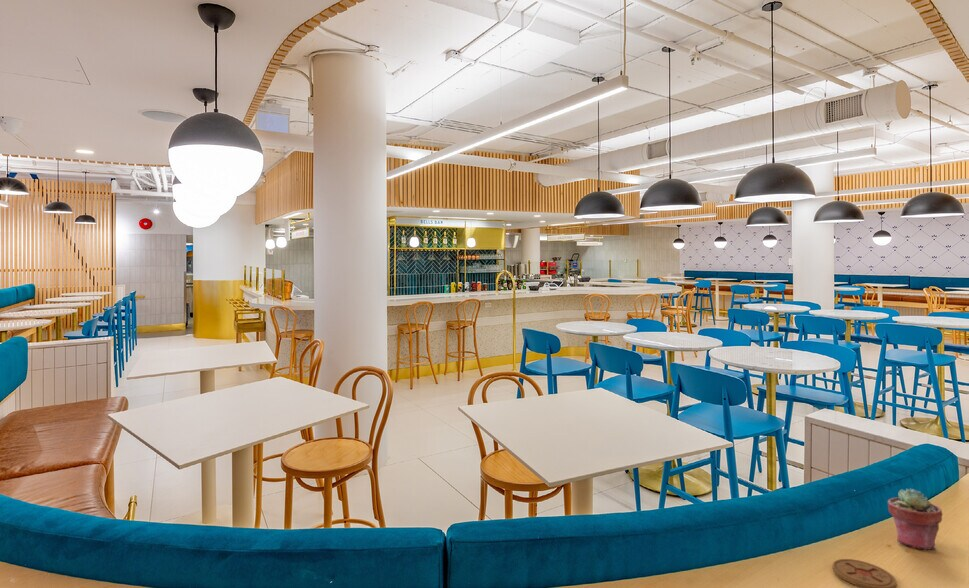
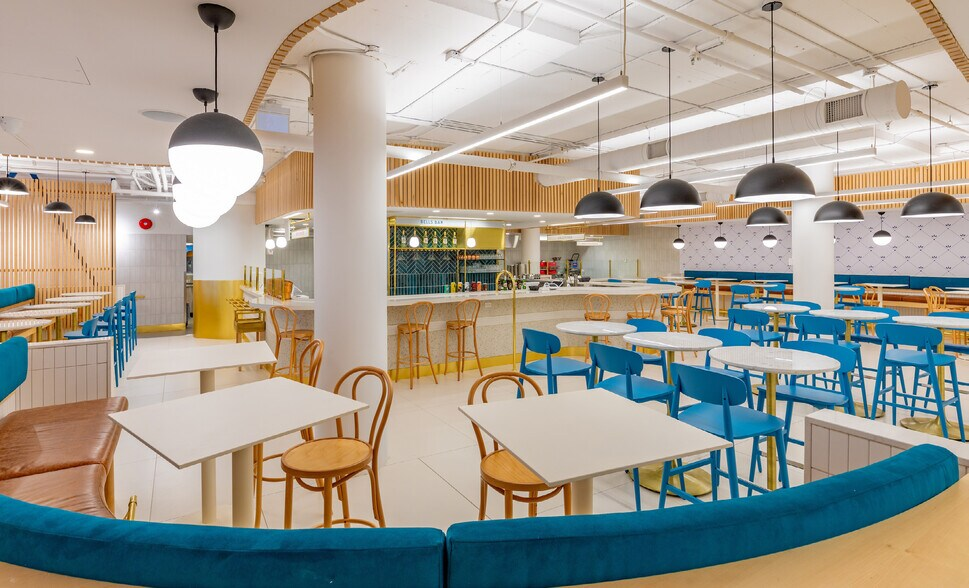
- potted succulent (914, 516)
- coaster (863, 573)
